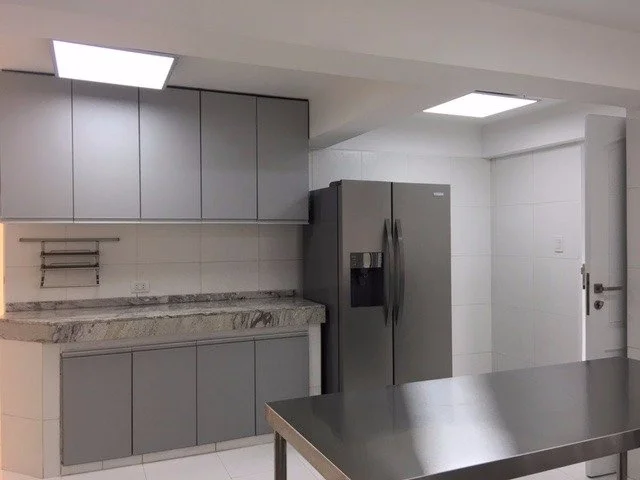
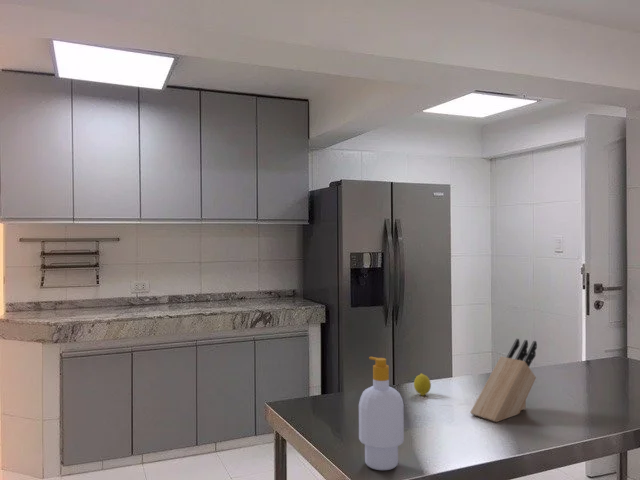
+ knife block (507, 376)
+ soap bottle (381, 411)
+ fruit (422, 384)
